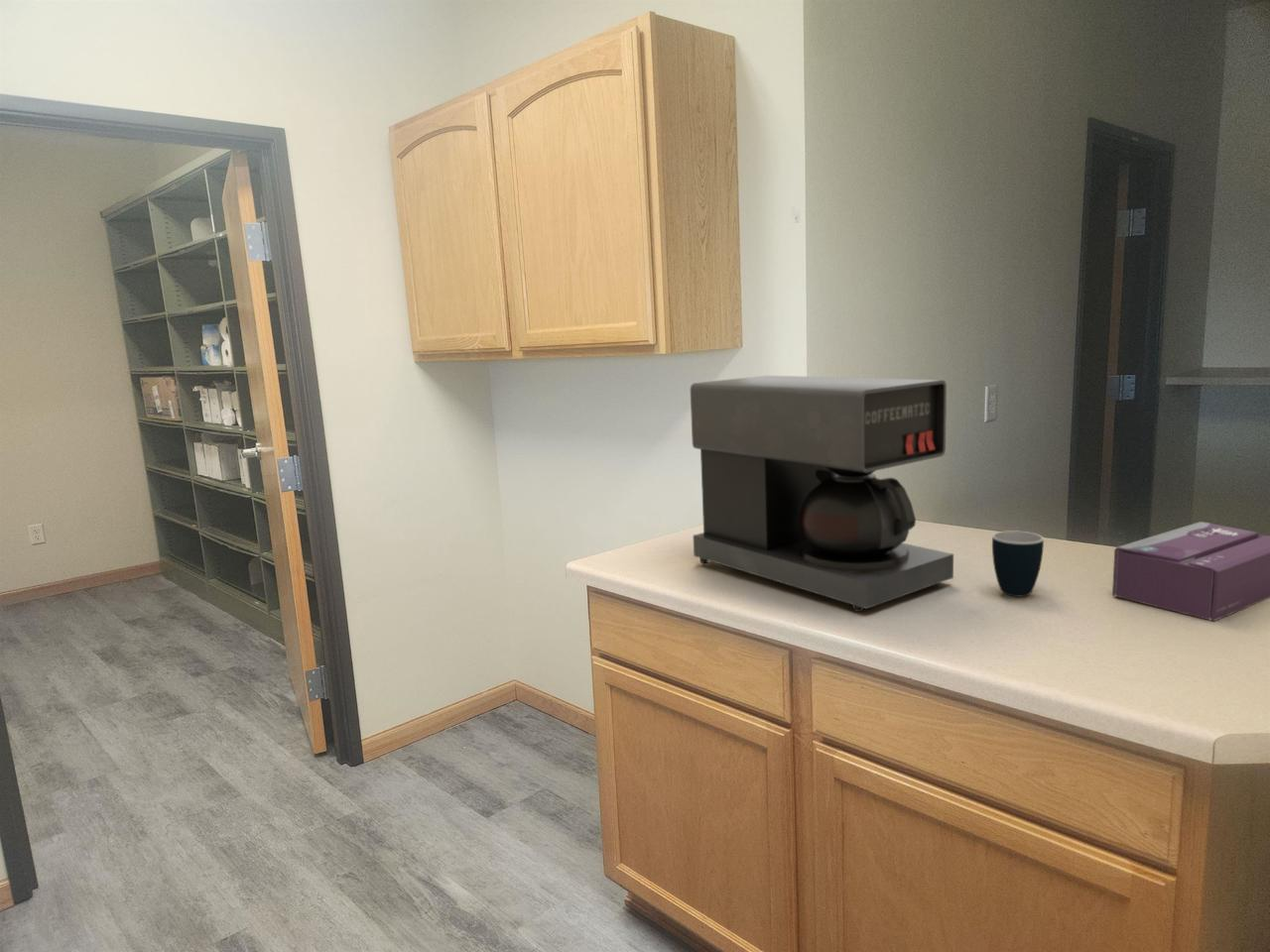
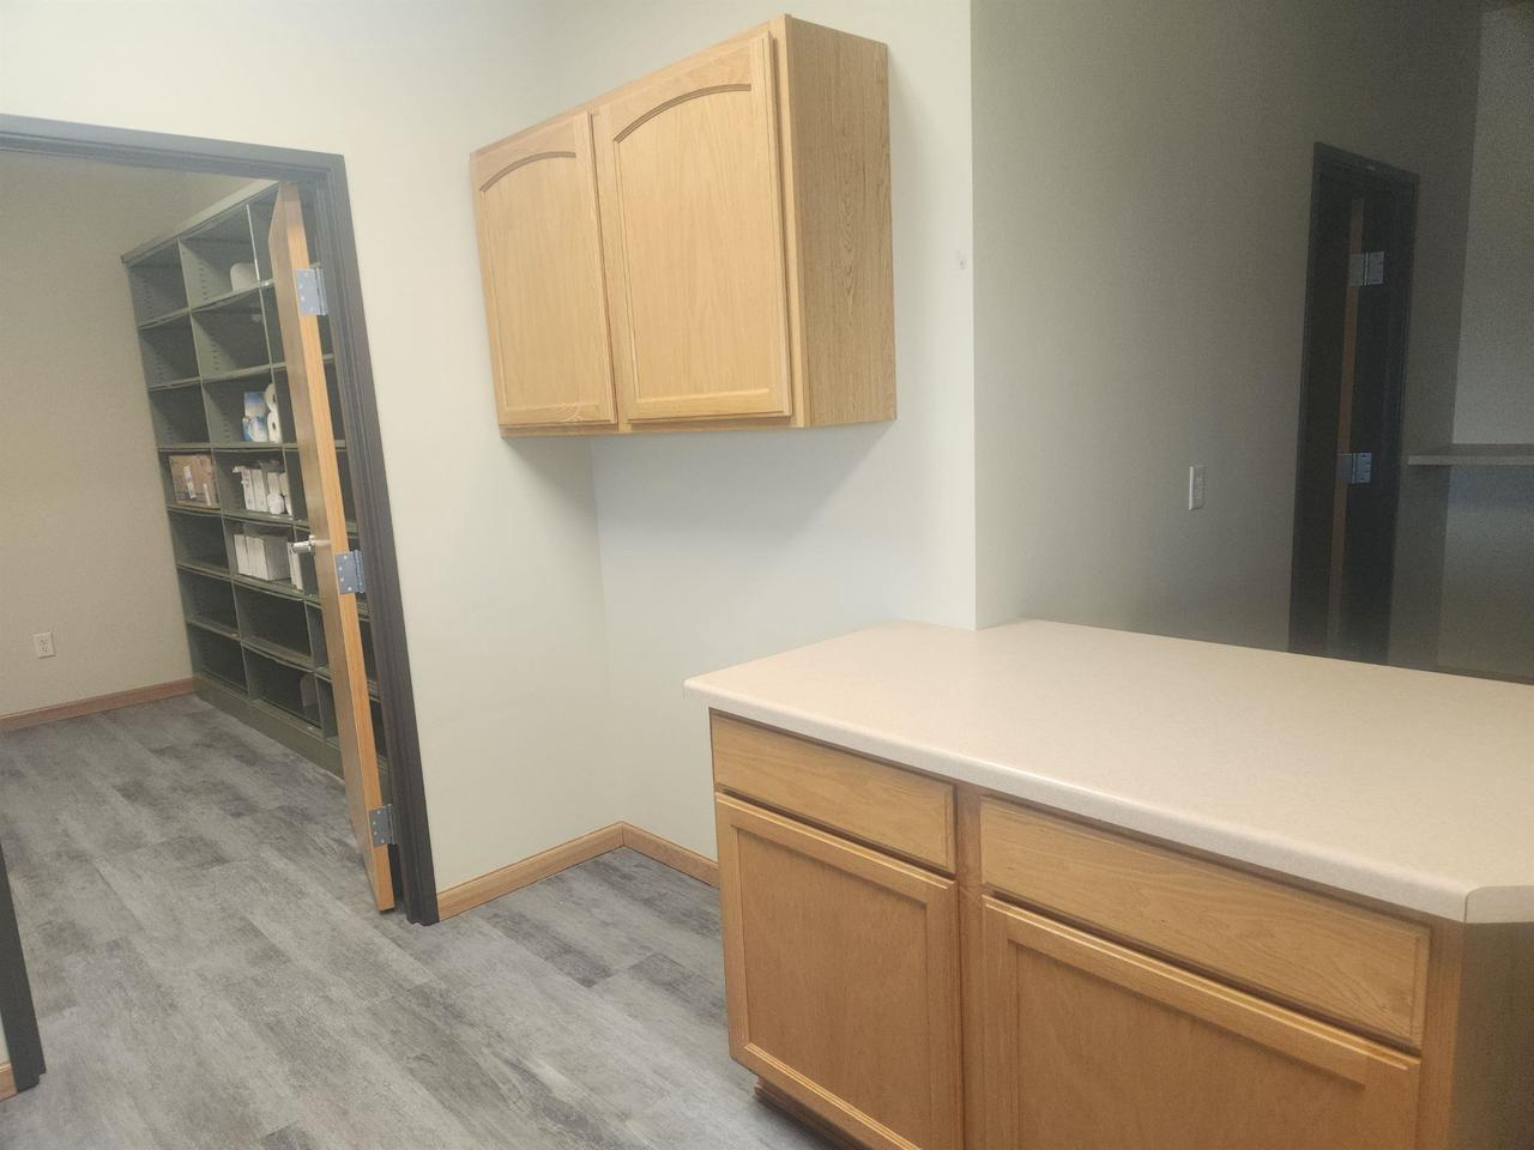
- coffee maker (812, 479)
- tissue box (1206, 566)
- mug (1021, 562)
